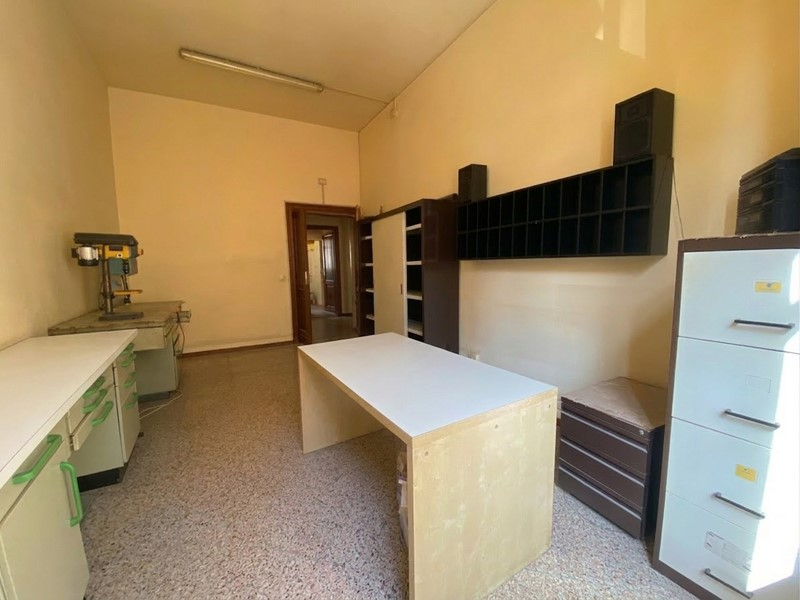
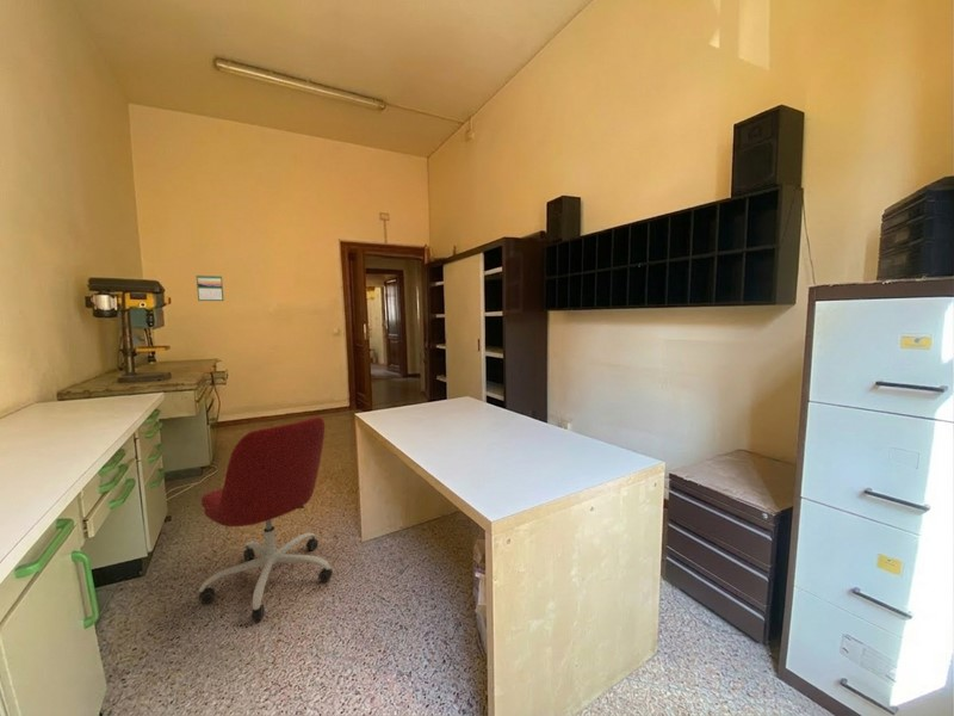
+ office chair (266, 498)
+ calendar (210, 288)
